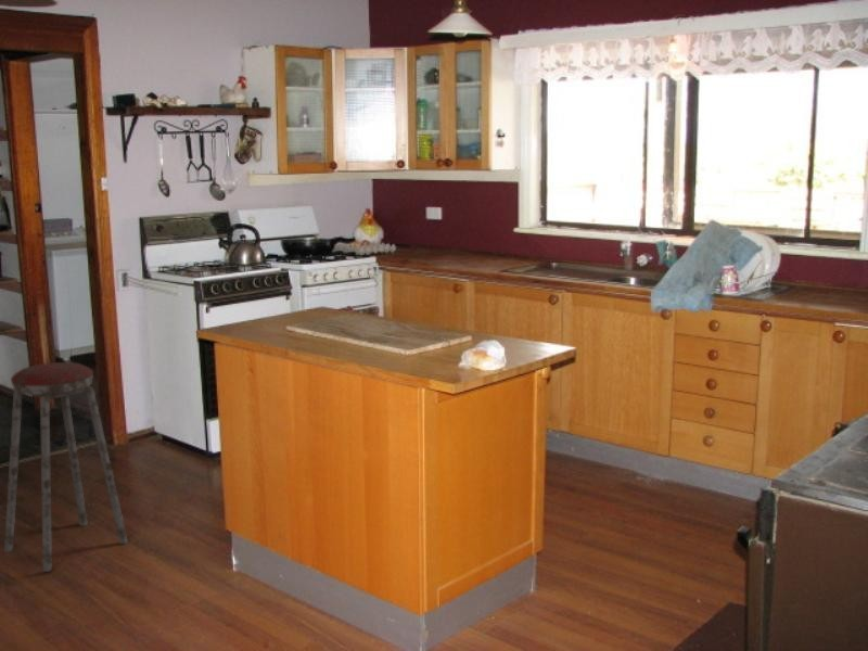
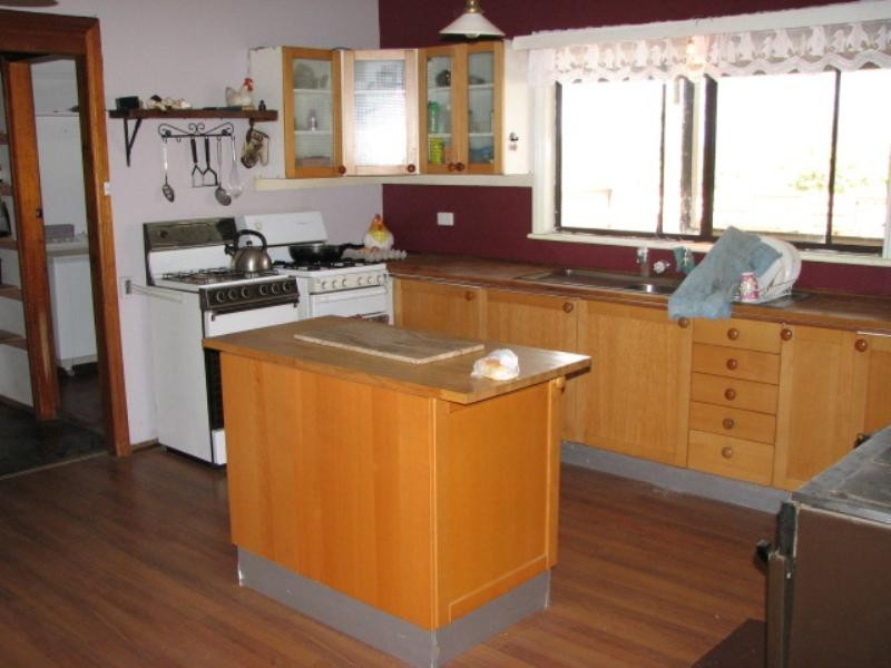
- music stool (49, 458)
